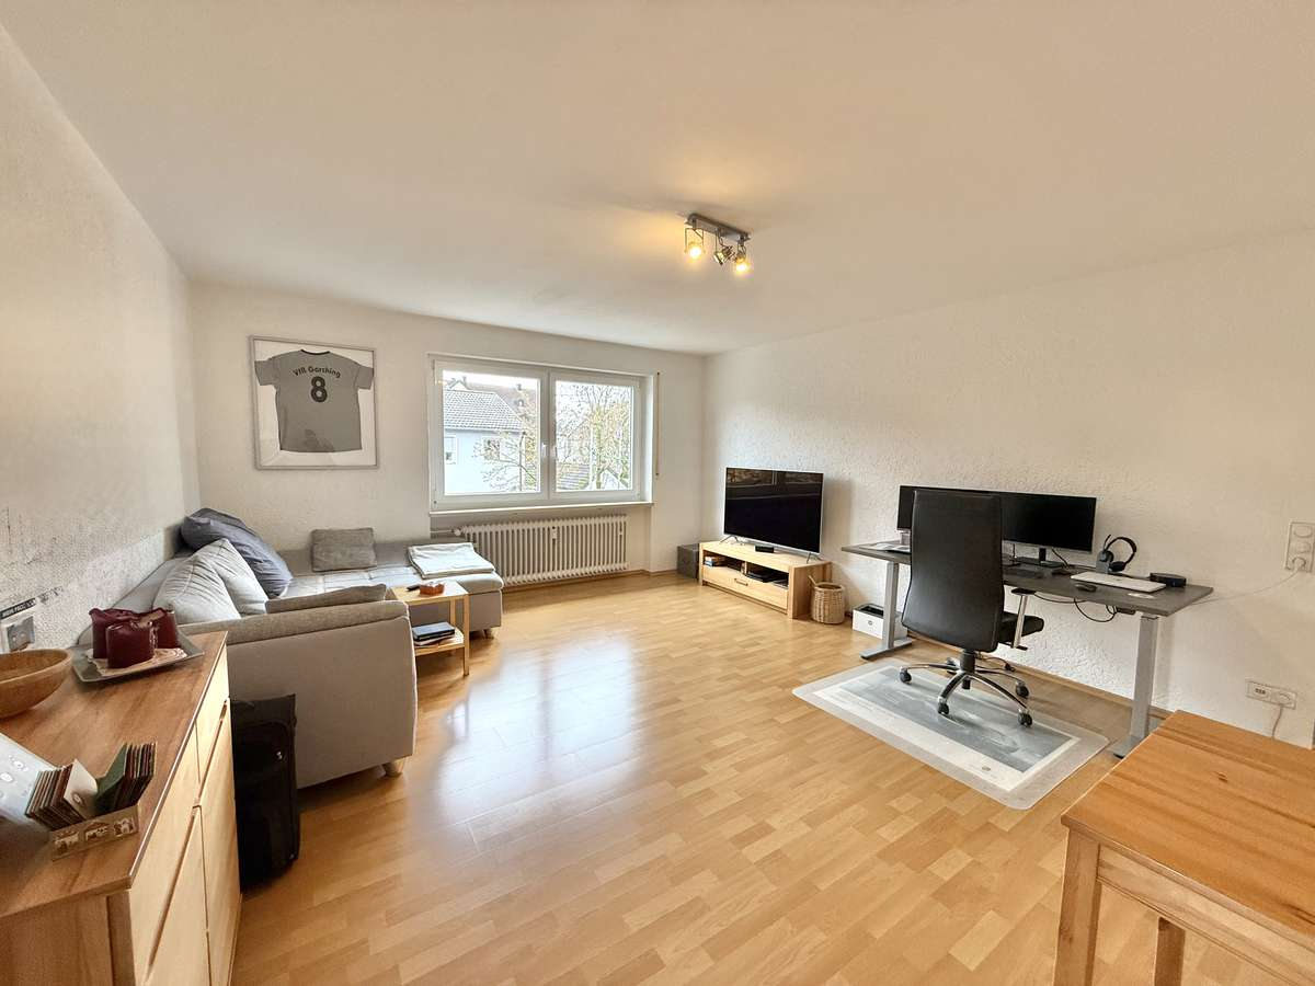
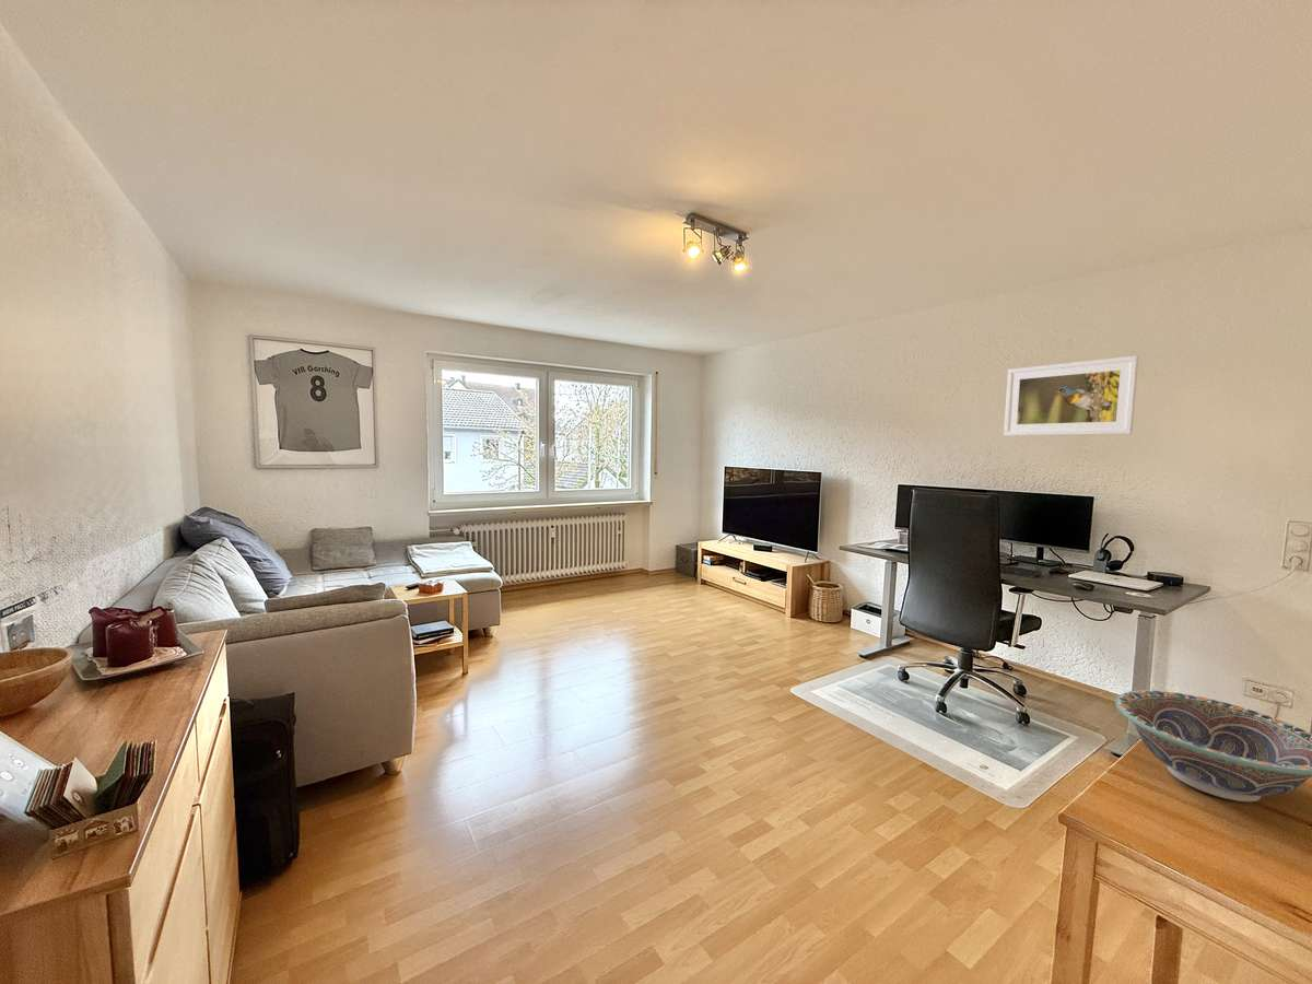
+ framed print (1065, 399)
+ decorative bowl (1215, 752)
